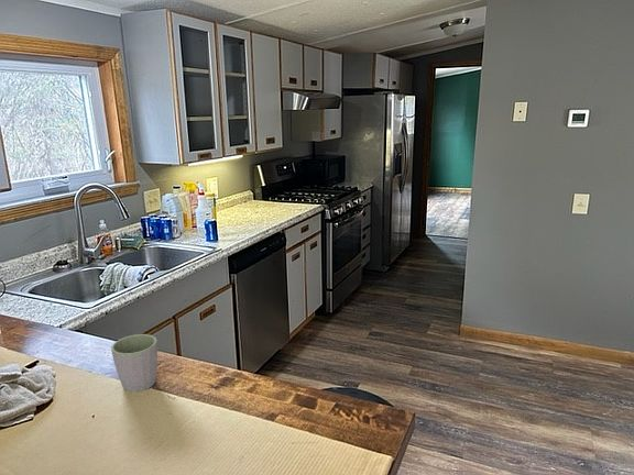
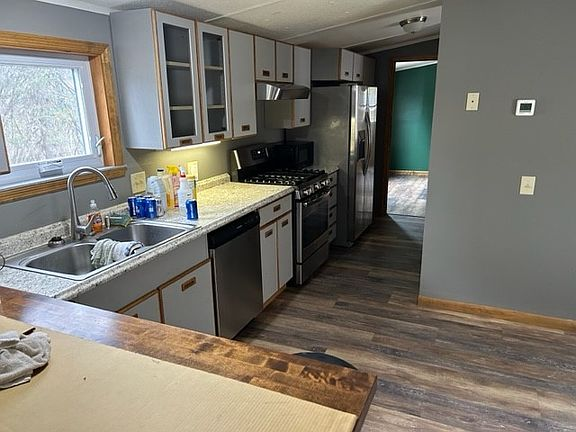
- mug (138, 360)
